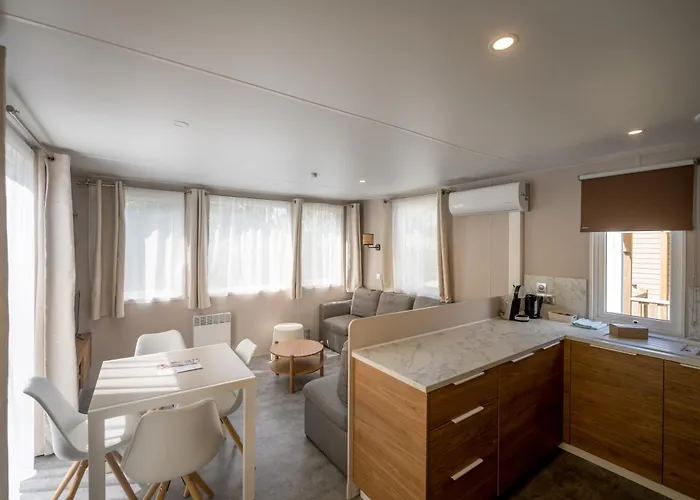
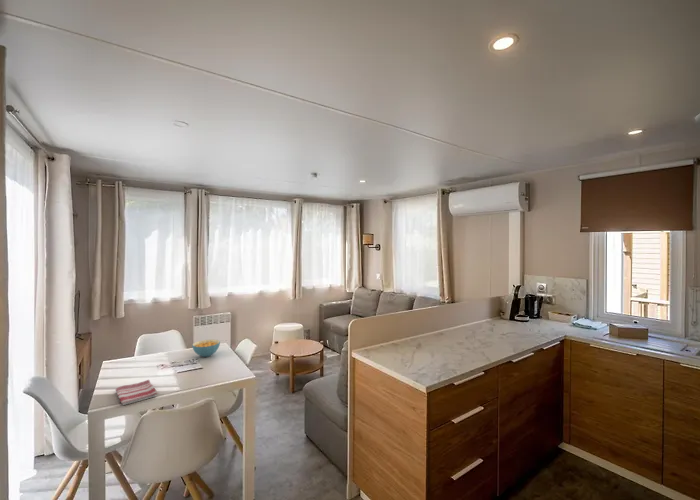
+ cereal bowl (206, 349)
+ dish towel (136, 391)
